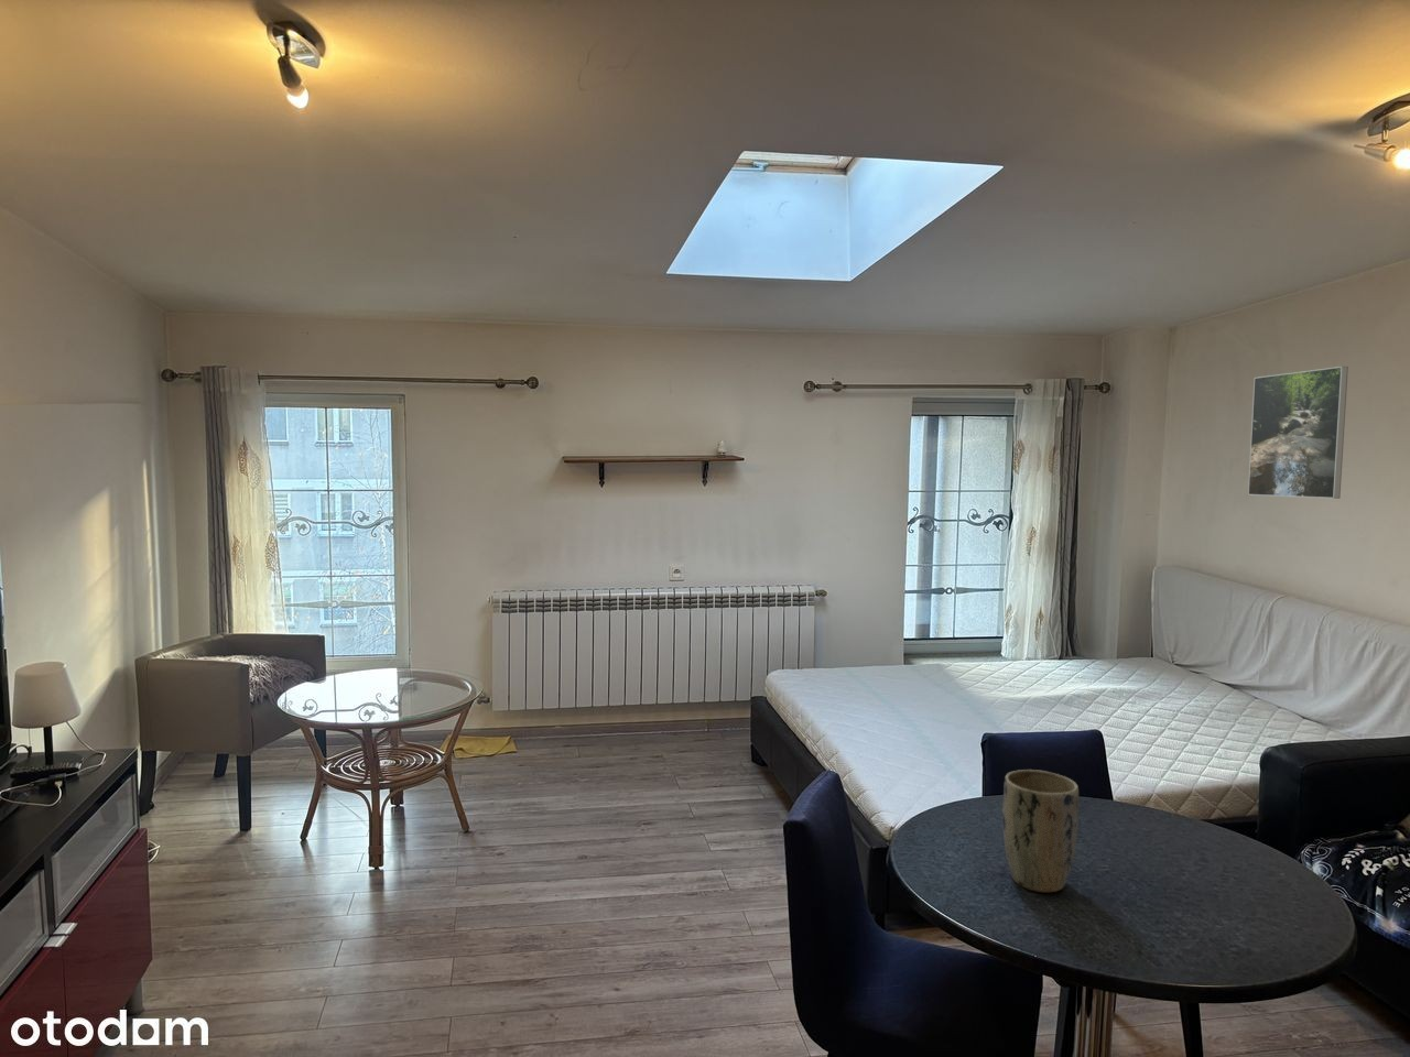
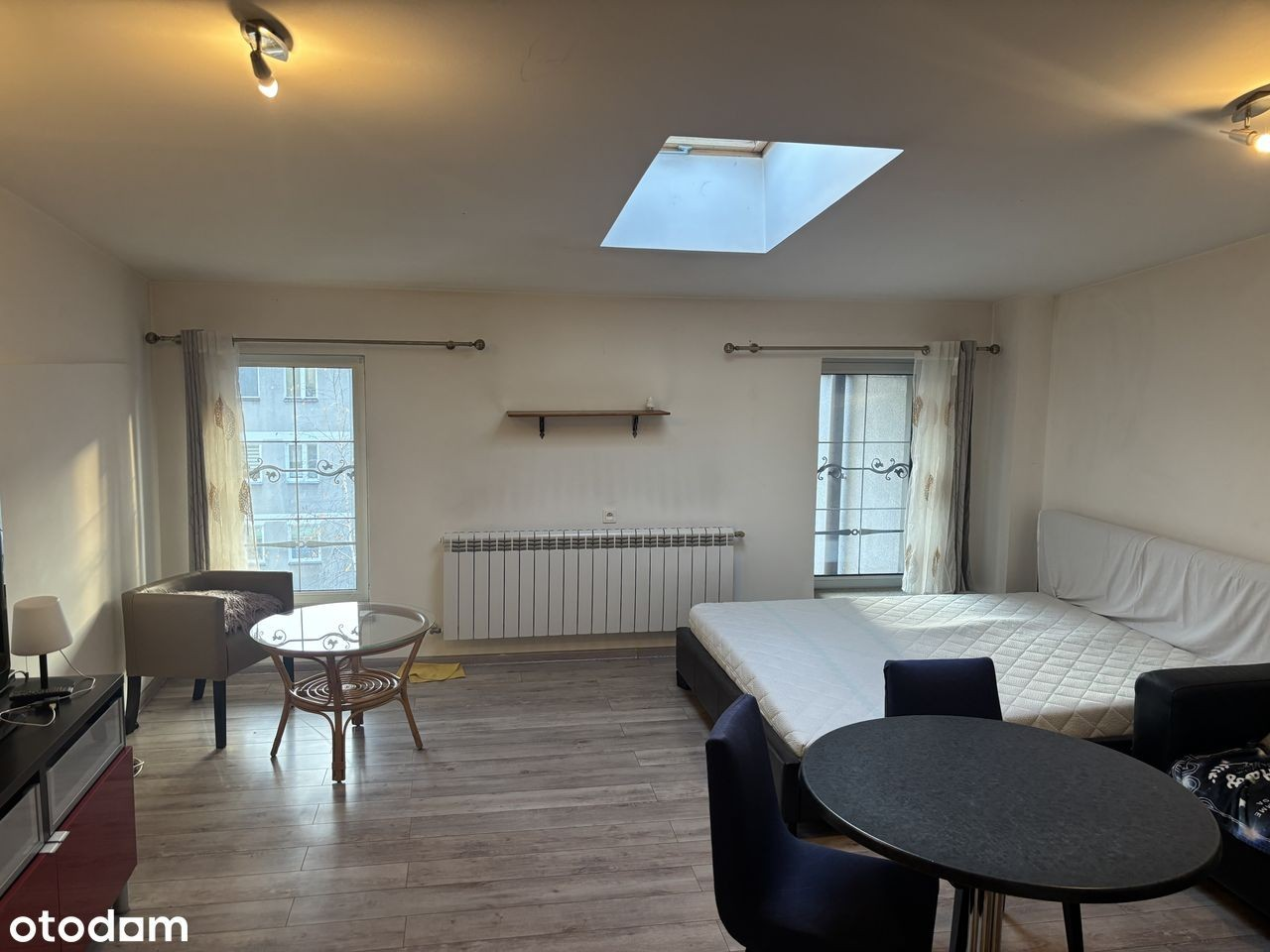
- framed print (1295, 434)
- plant pot (1039, 830)
